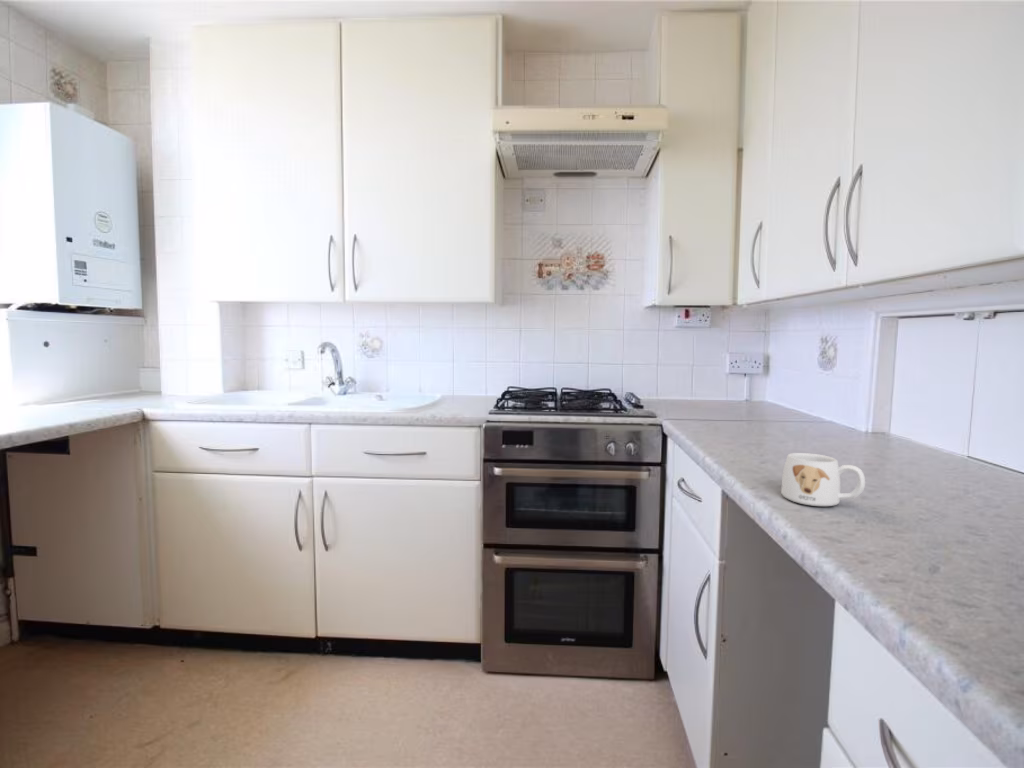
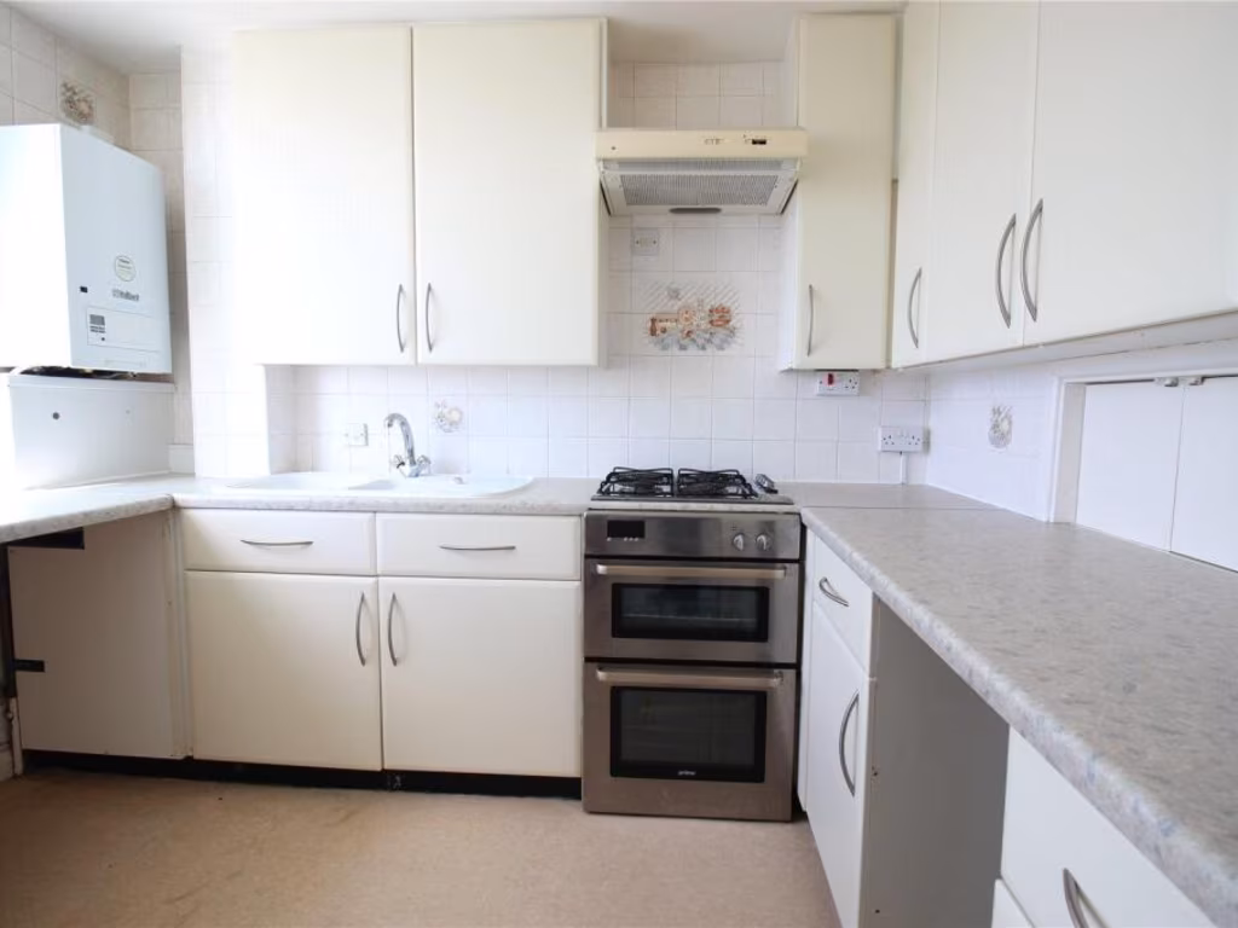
- mug (821, 480)
